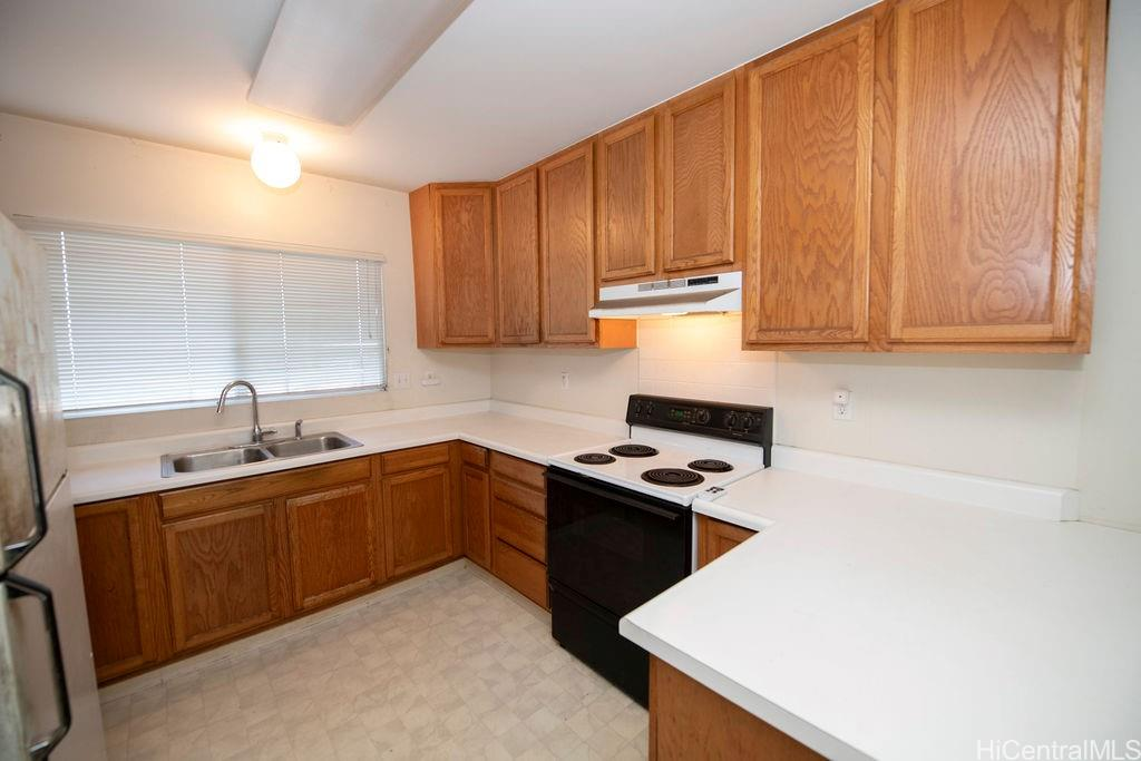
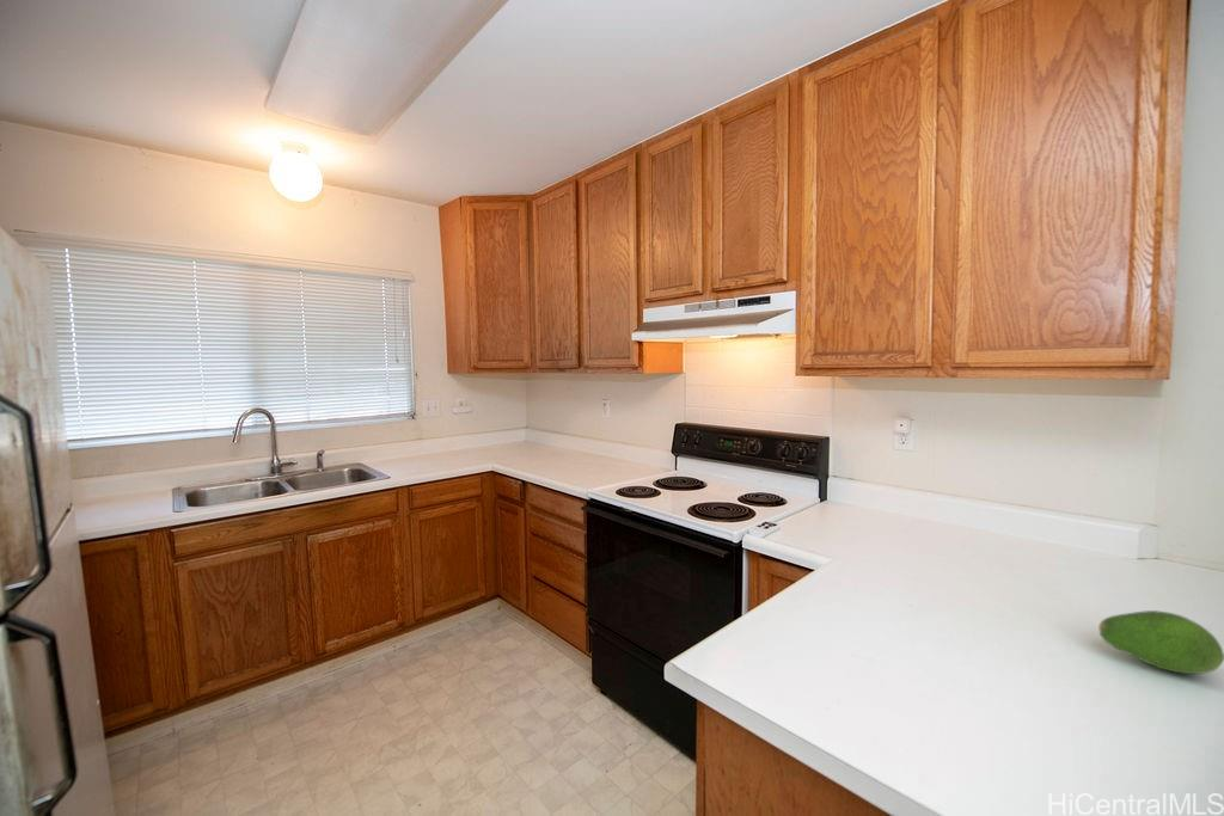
+ fruit (1157, 638)
